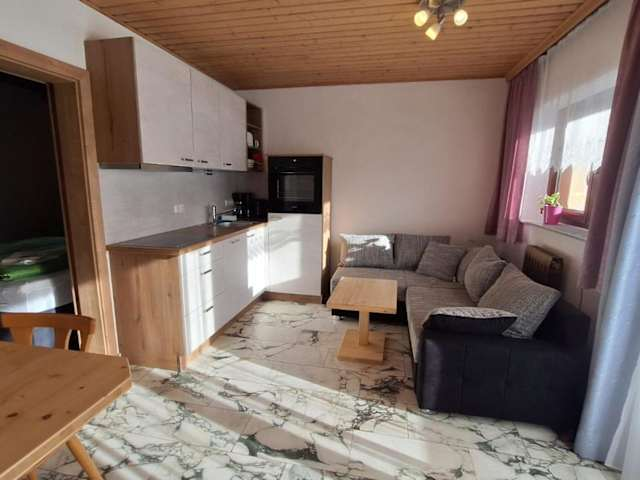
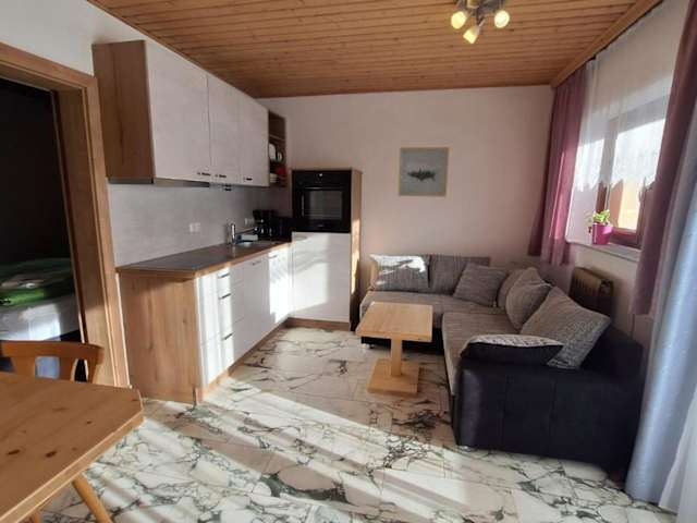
+ wall art (423, 172)
